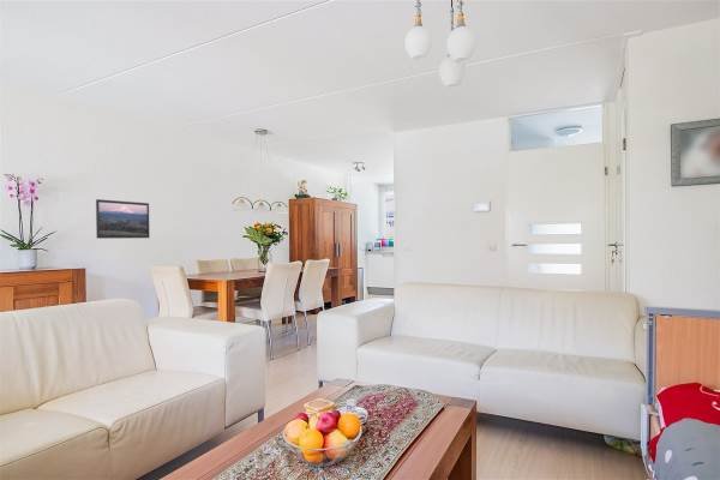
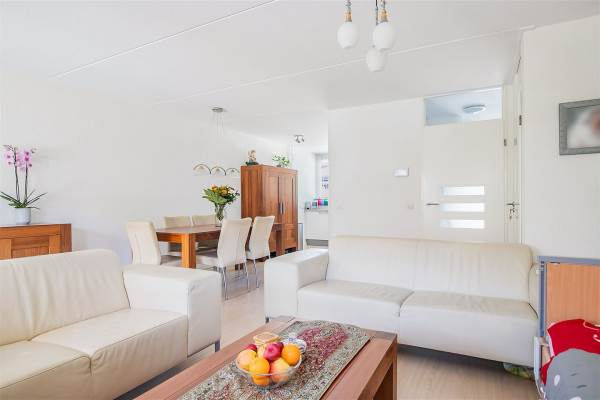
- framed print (124, 220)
